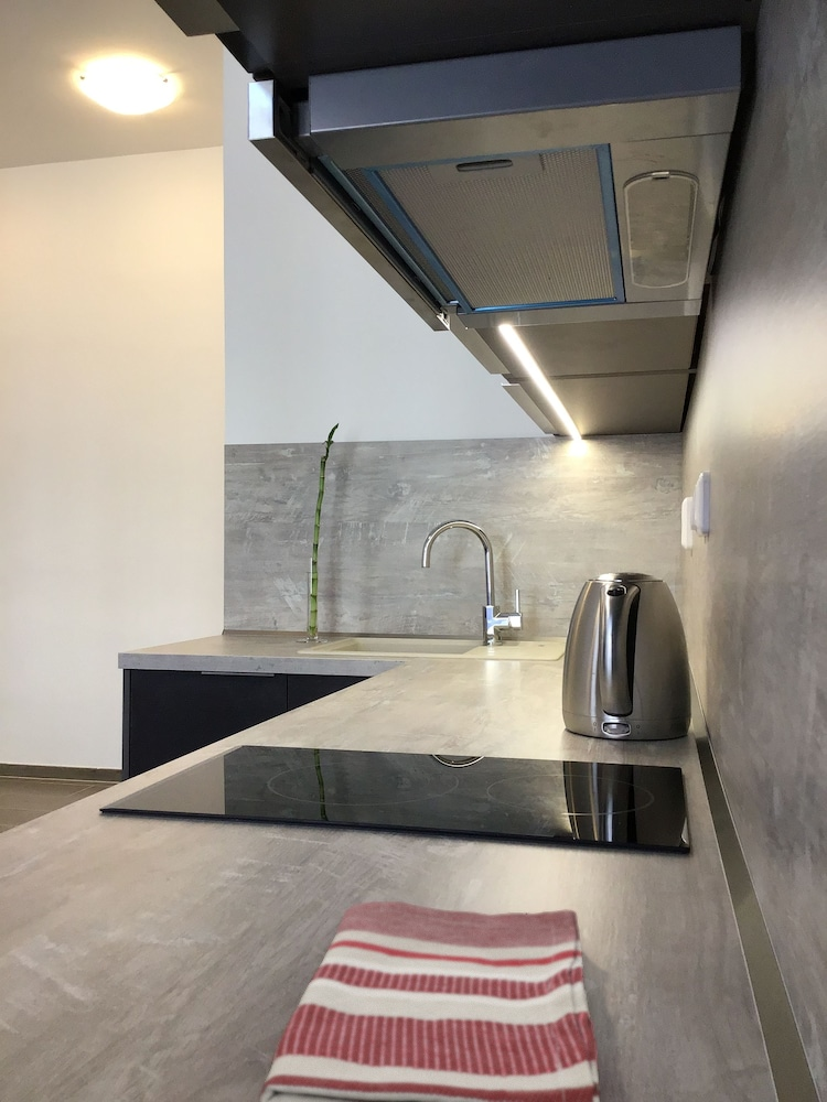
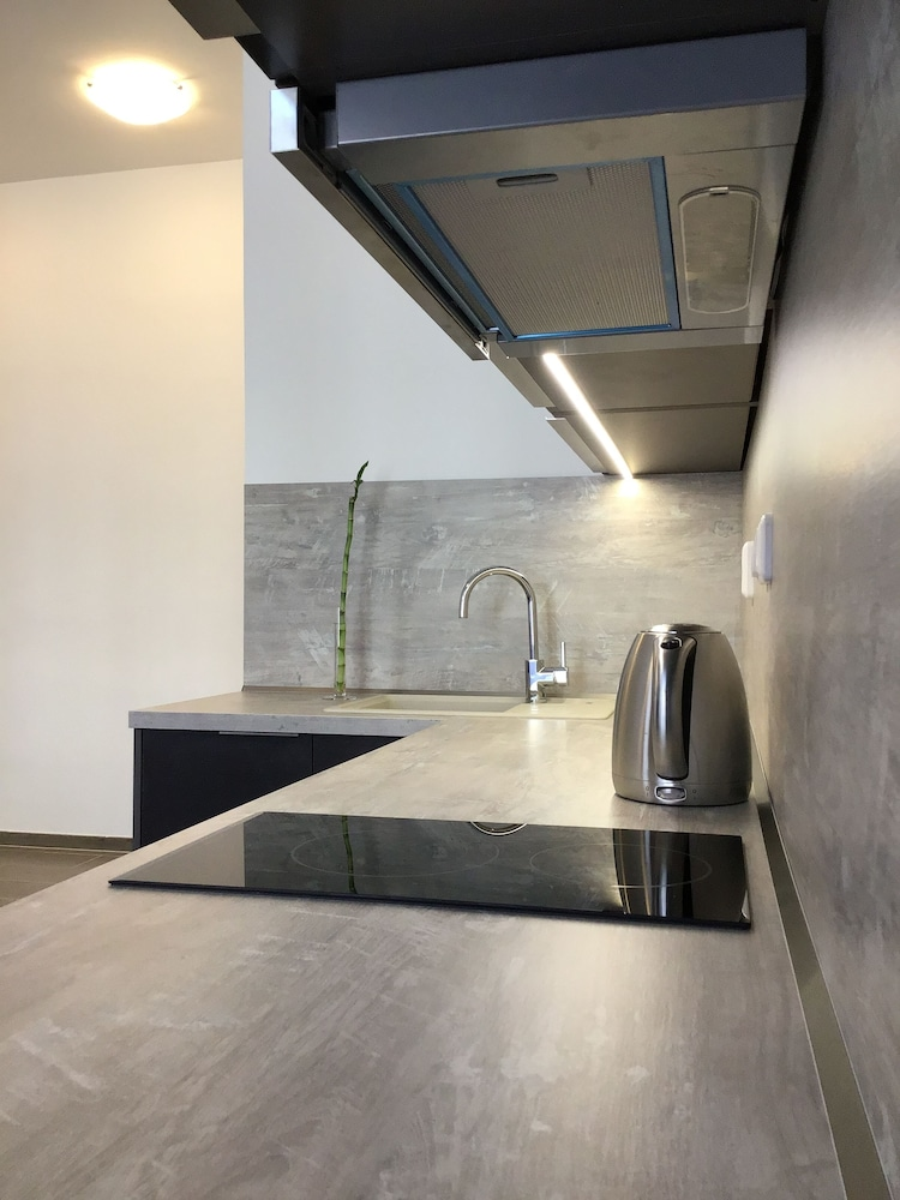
- dish towel (445, 991)
